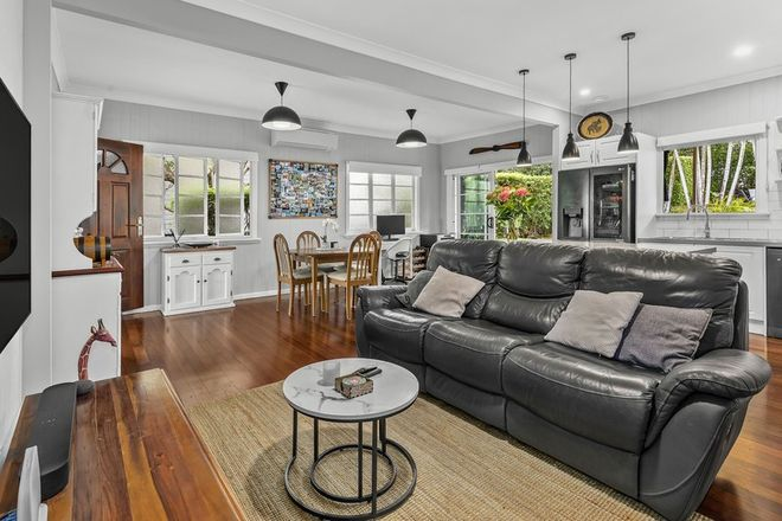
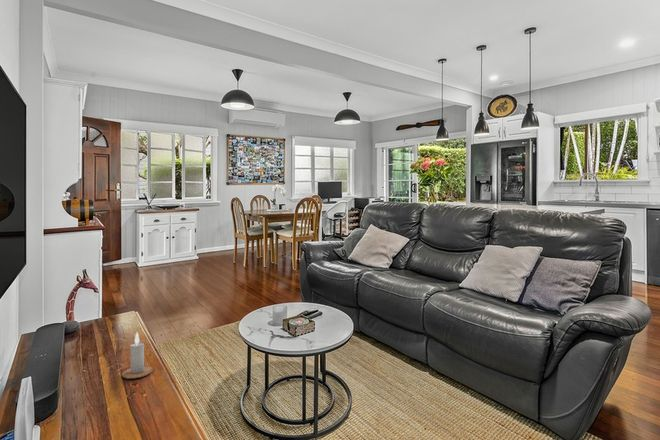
+ candle (137, 352)
